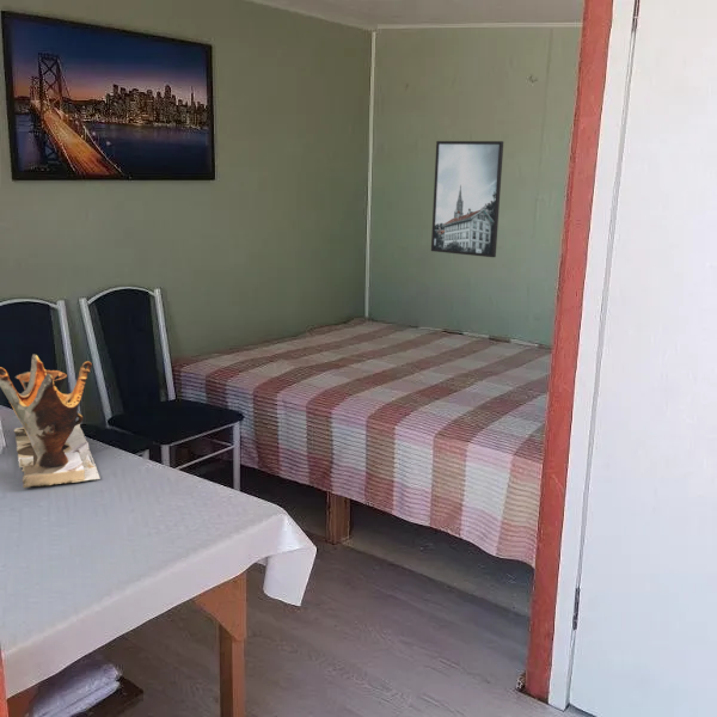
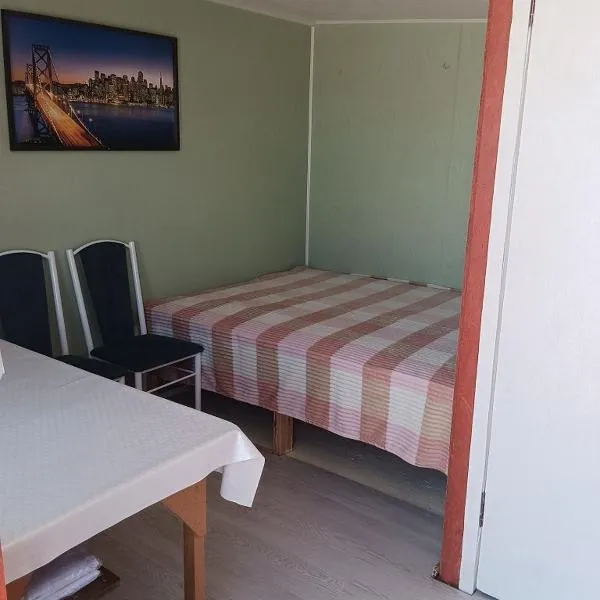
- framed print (465, 198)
- pottery (38, 404)
